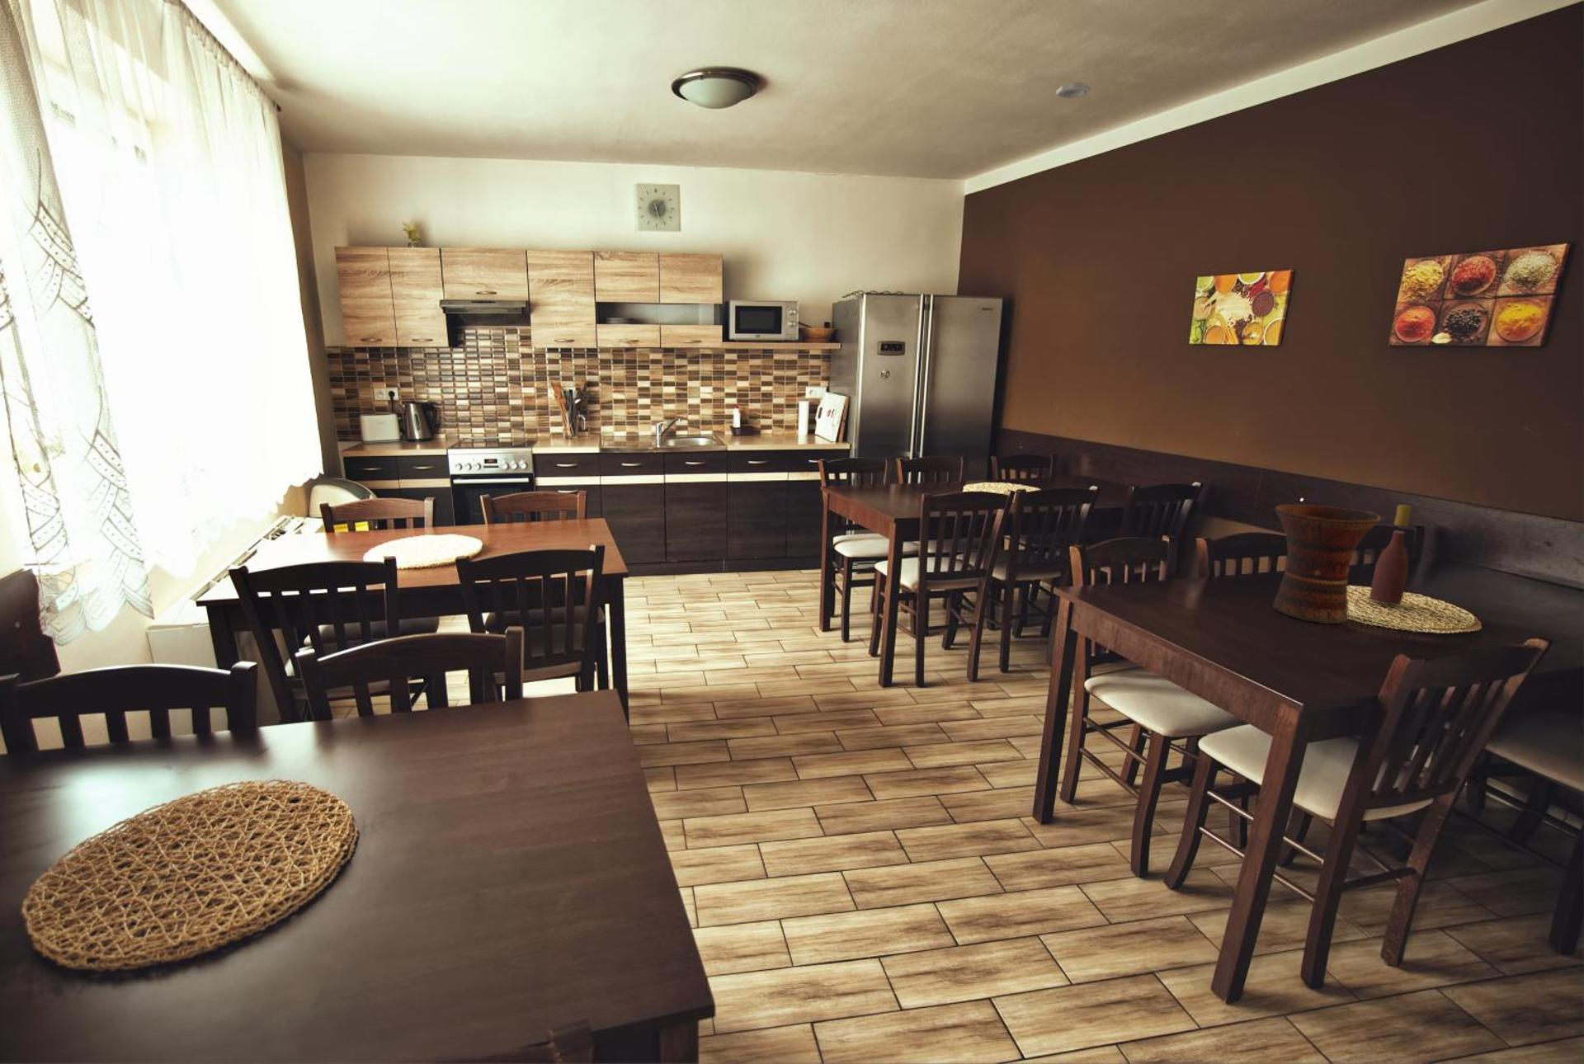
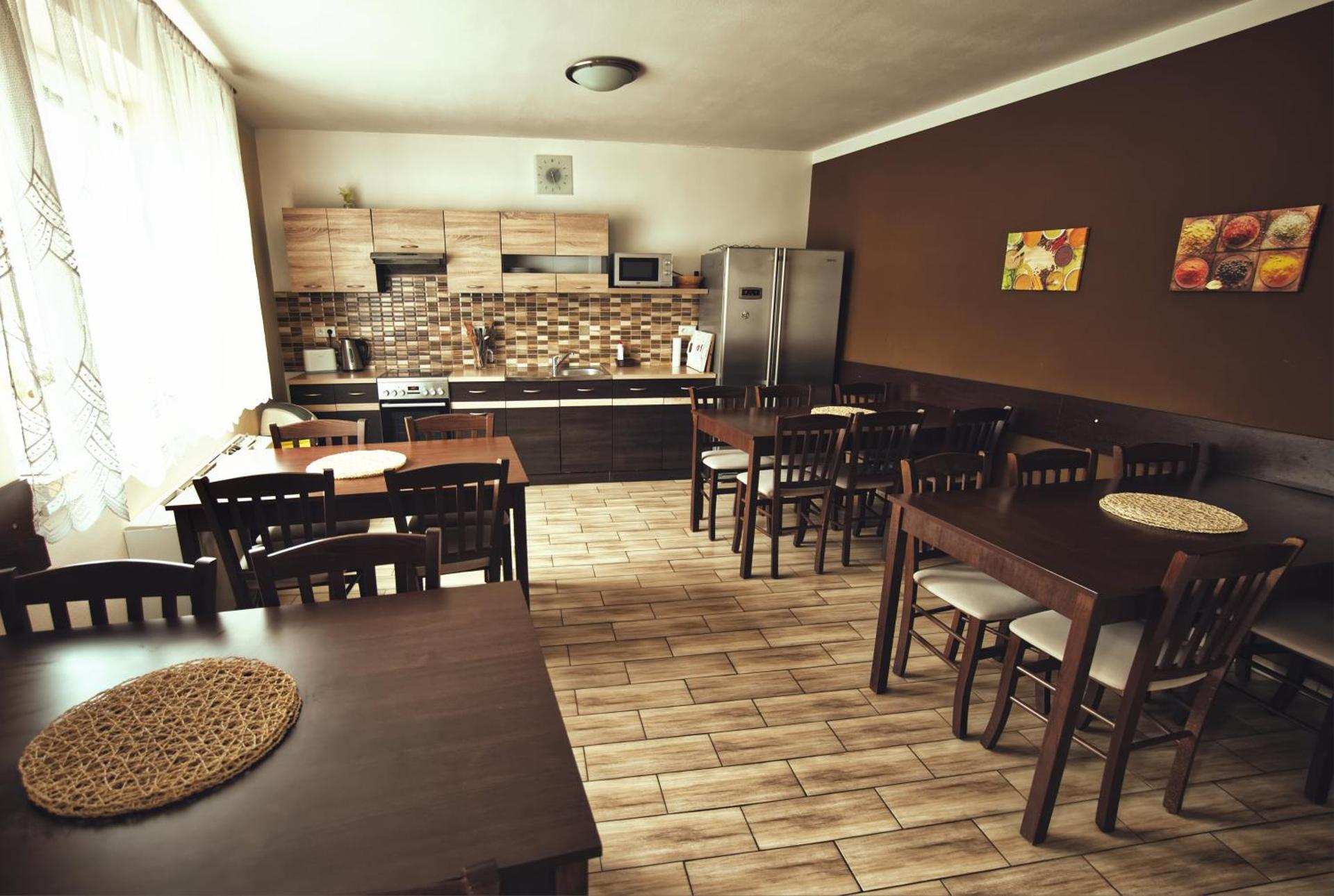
- vase (1317, 563)
- wine bottle (1394, 555)
- smoke detector (1073, 88)
